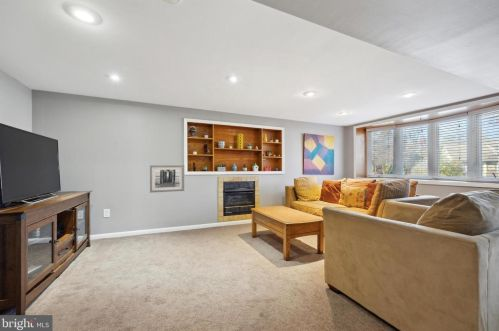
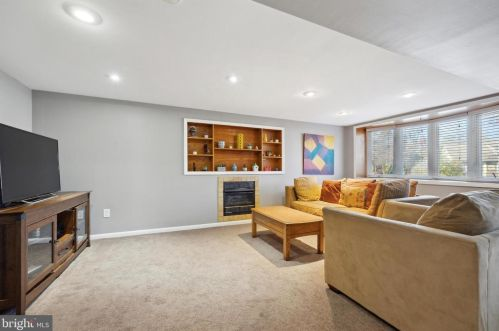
- wall art (167, 178)
